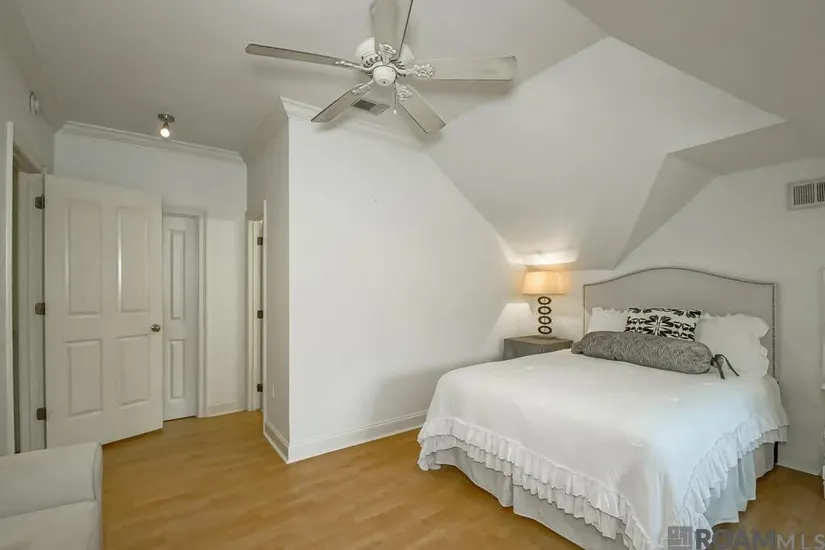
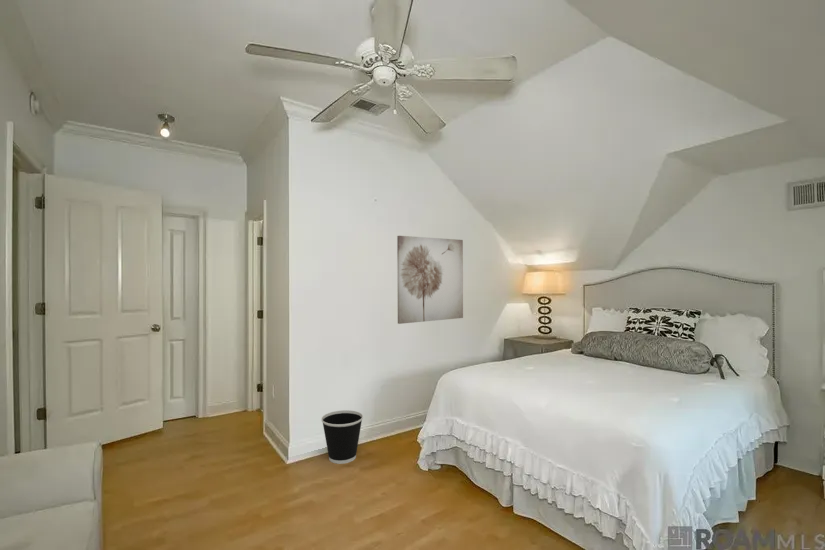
+ wastebasket (342, 437)
+ wall art (432, 279)
